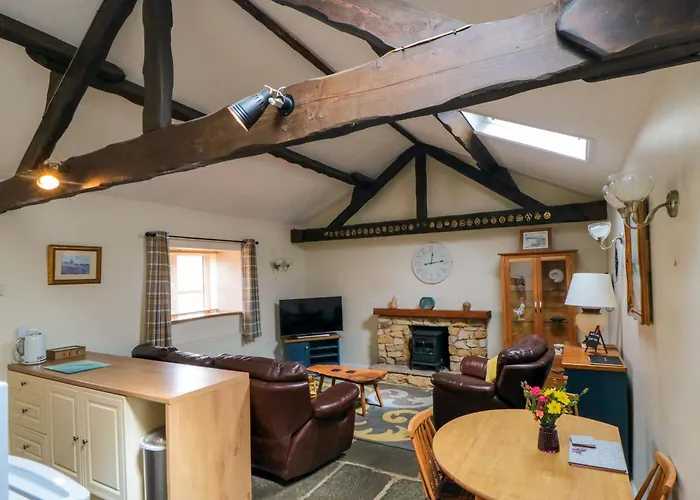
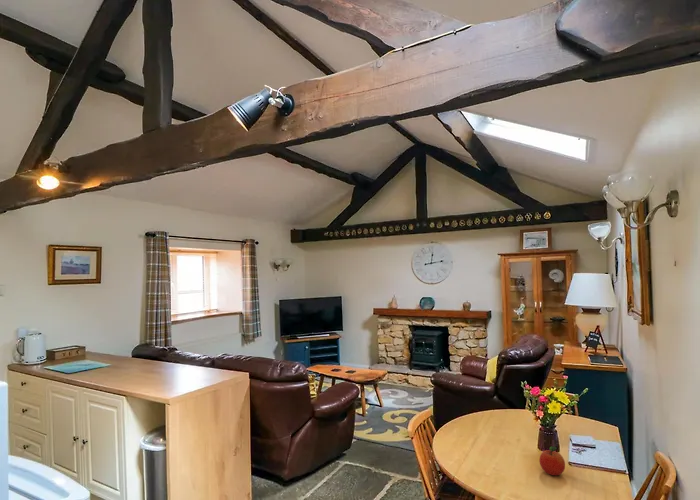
+ fruit (551, 460)
